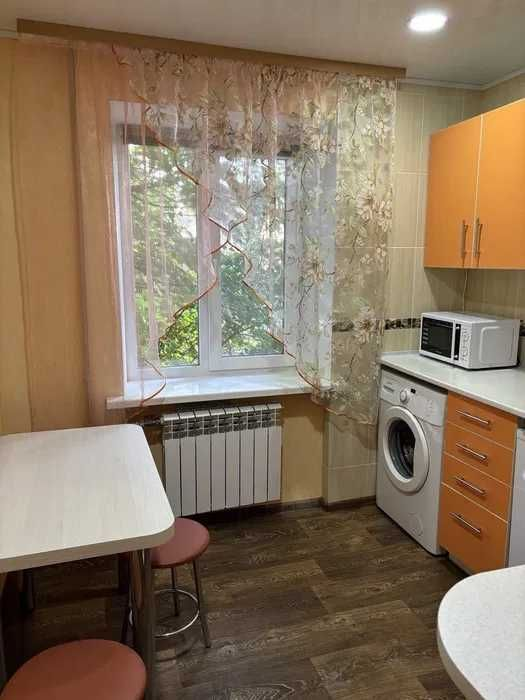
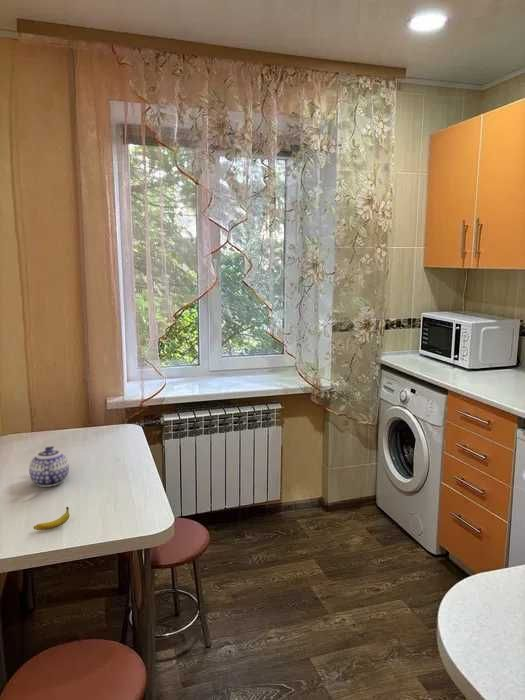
+ fruit (51, 521)
+ teapot (49, 464)
